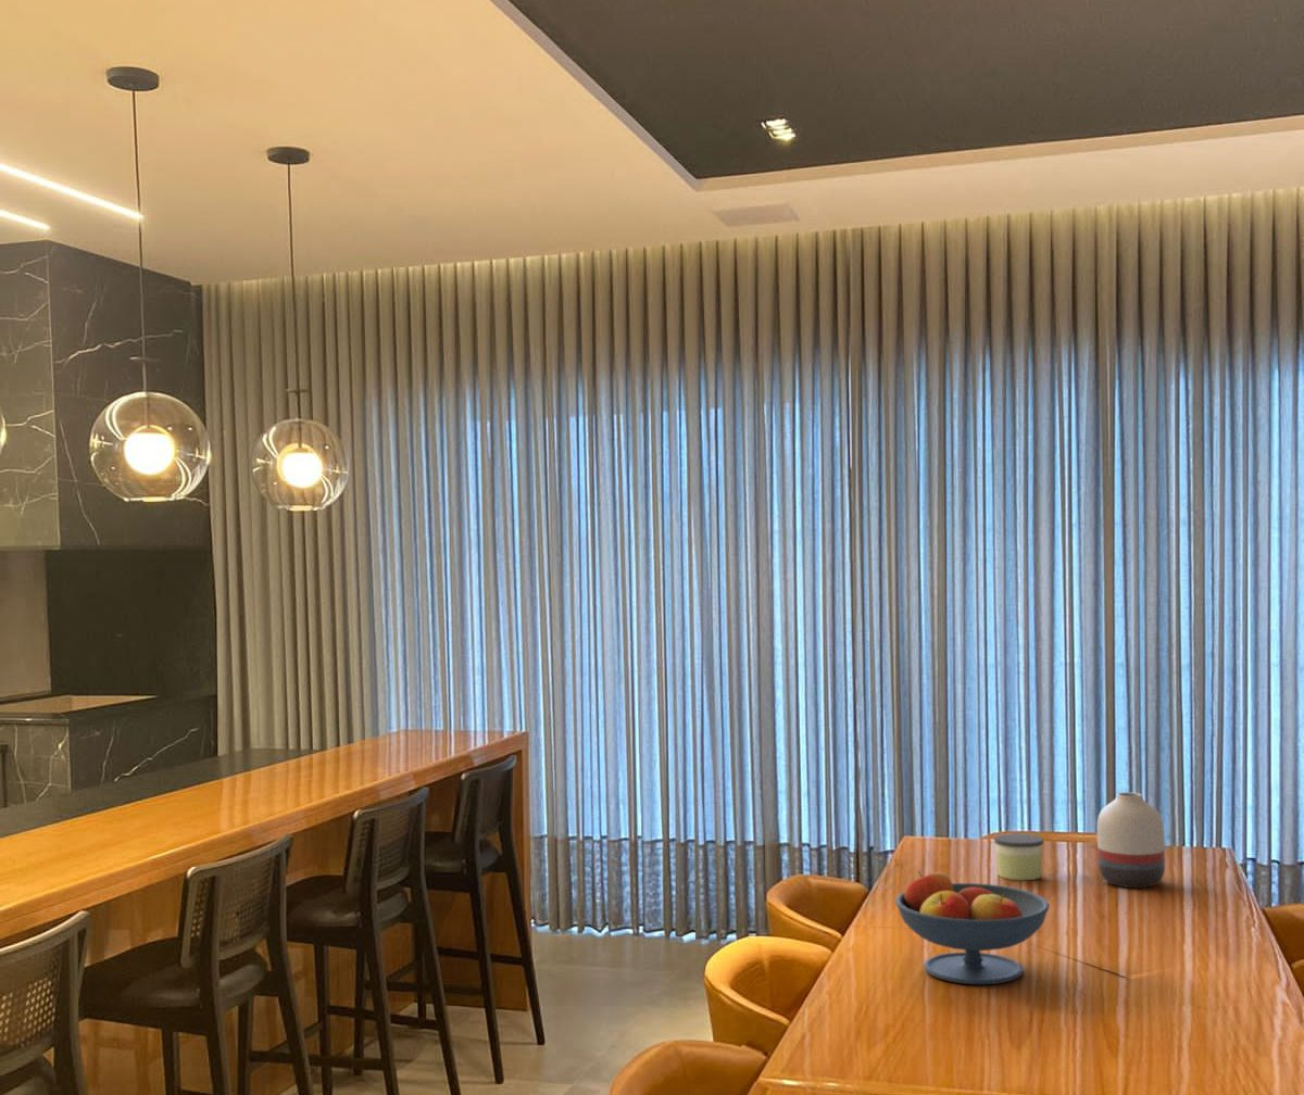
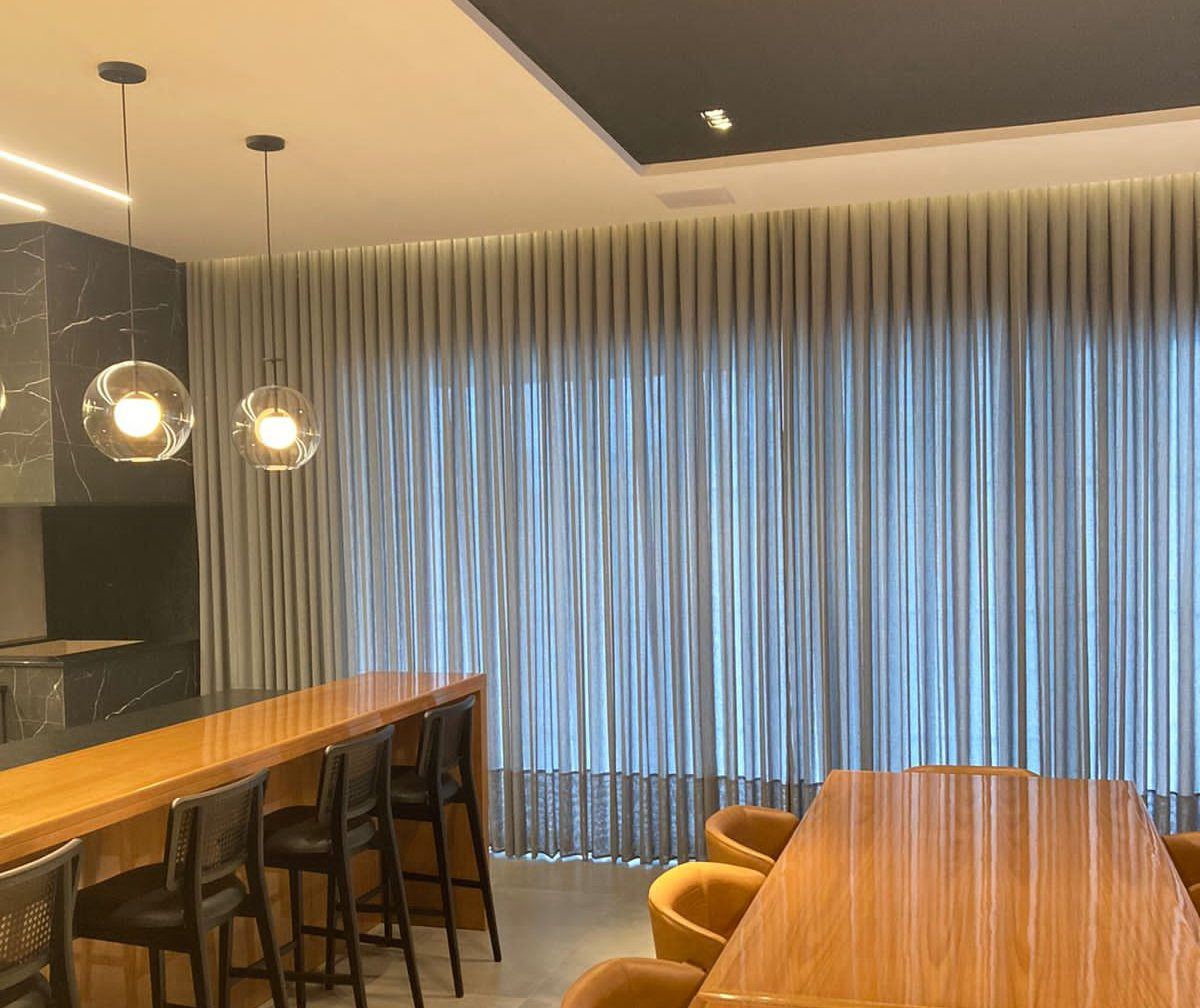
- candle (1019, 857)
- fruit bowl (971, 922)
- vase (1130, 838)
